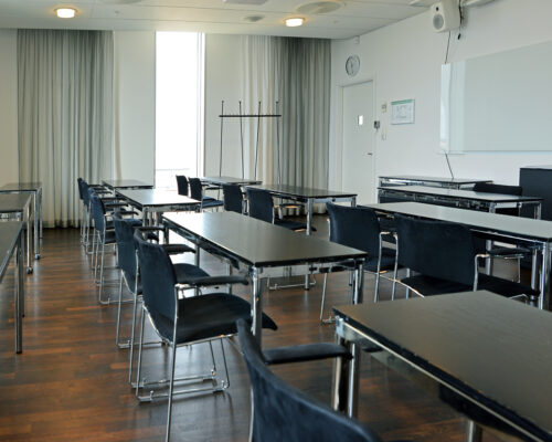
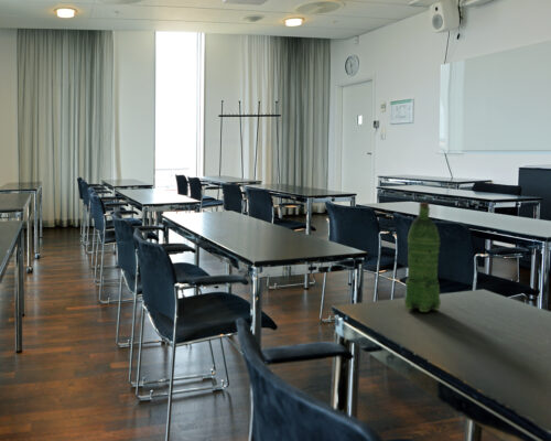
+ plastic bottle (423, 256)
